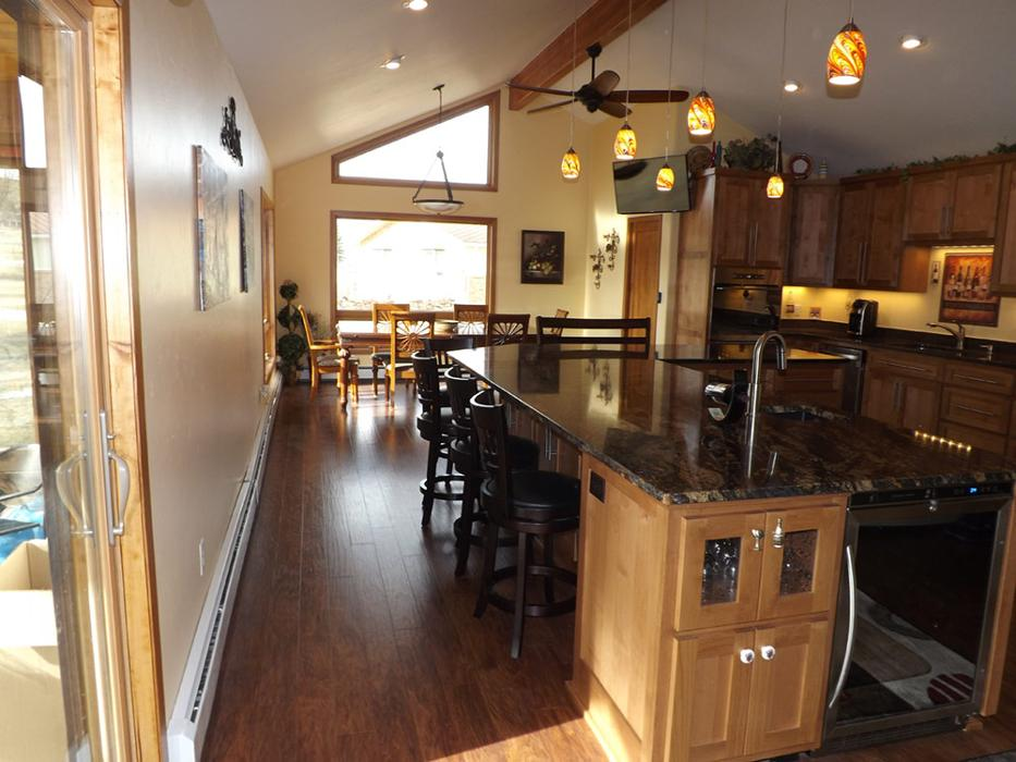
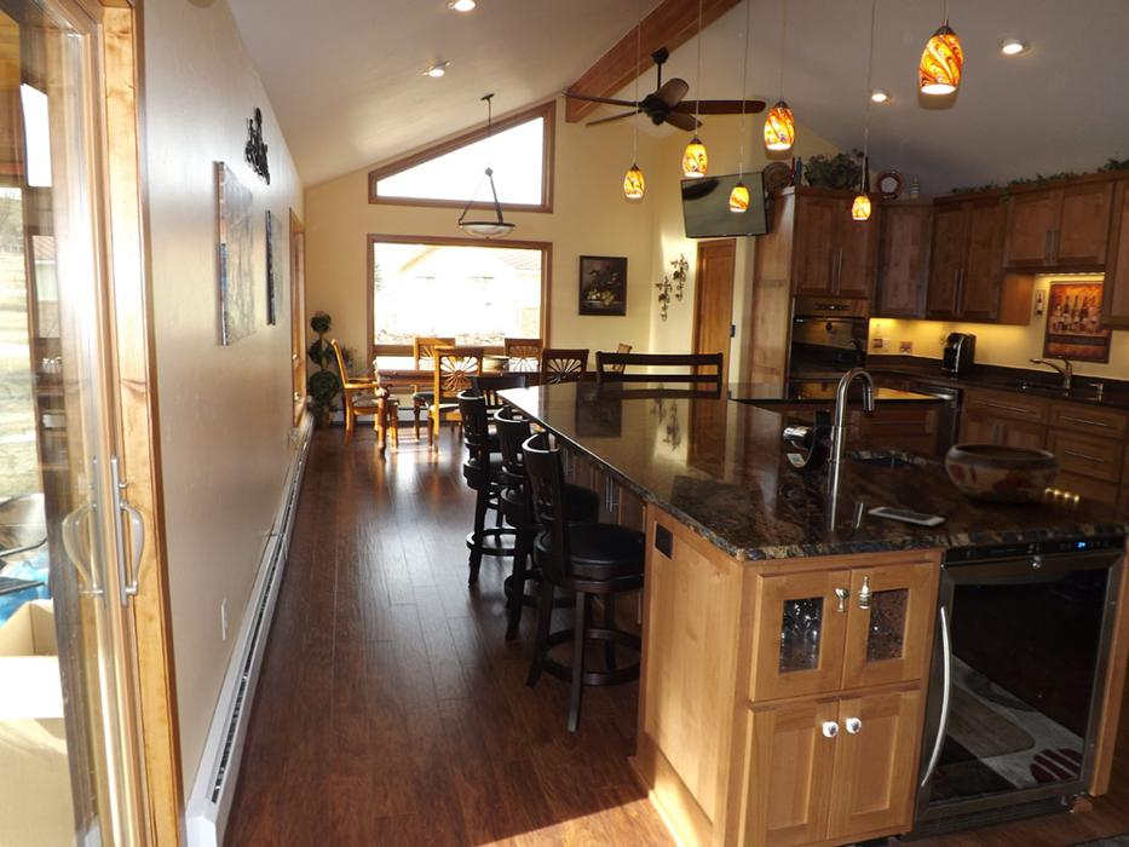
+ decorative bowl (1000, 474)
+ cell phone (905, 515)
